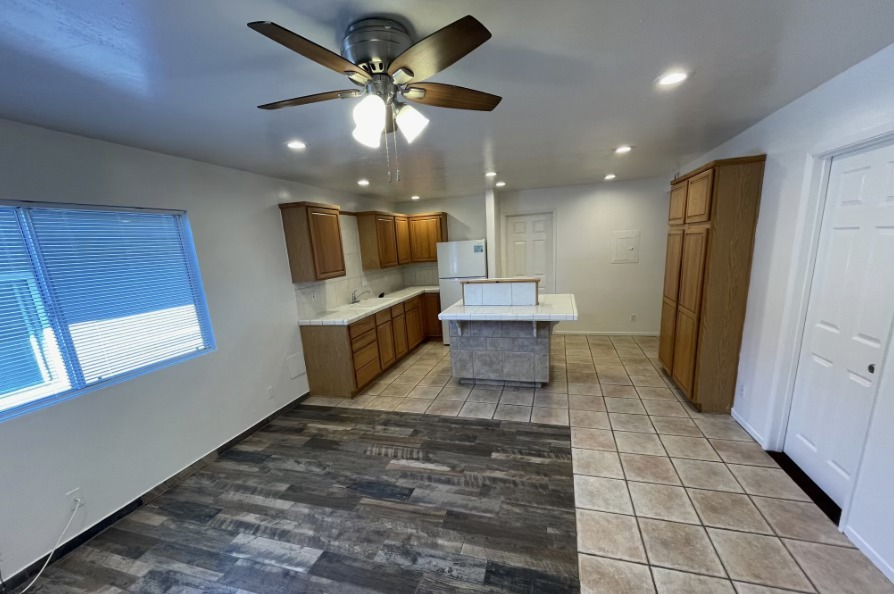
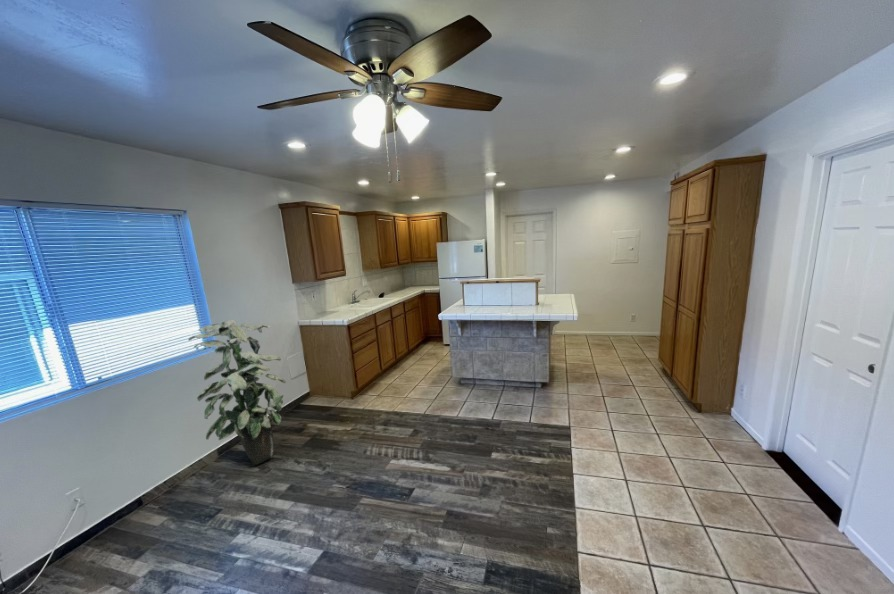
+ indoor plant (243, 391)
